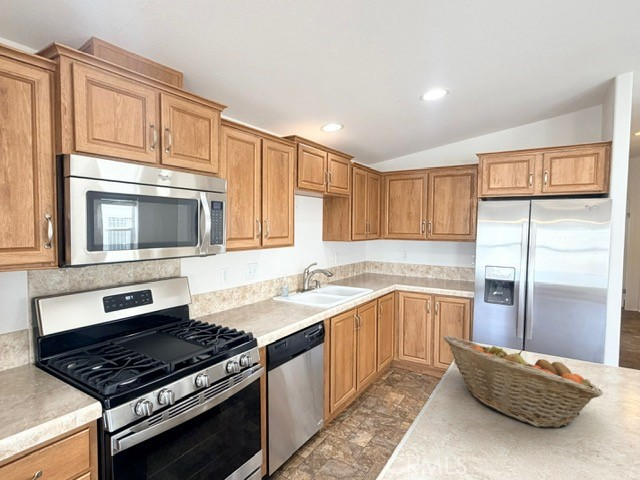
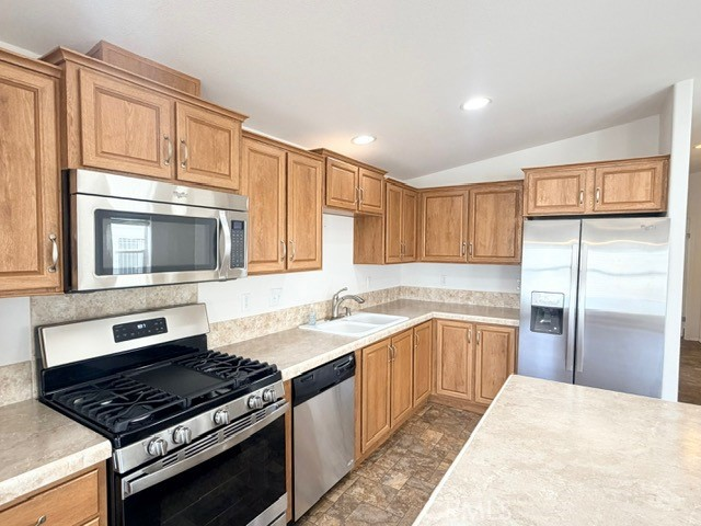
- fruit basket (512, 371)
